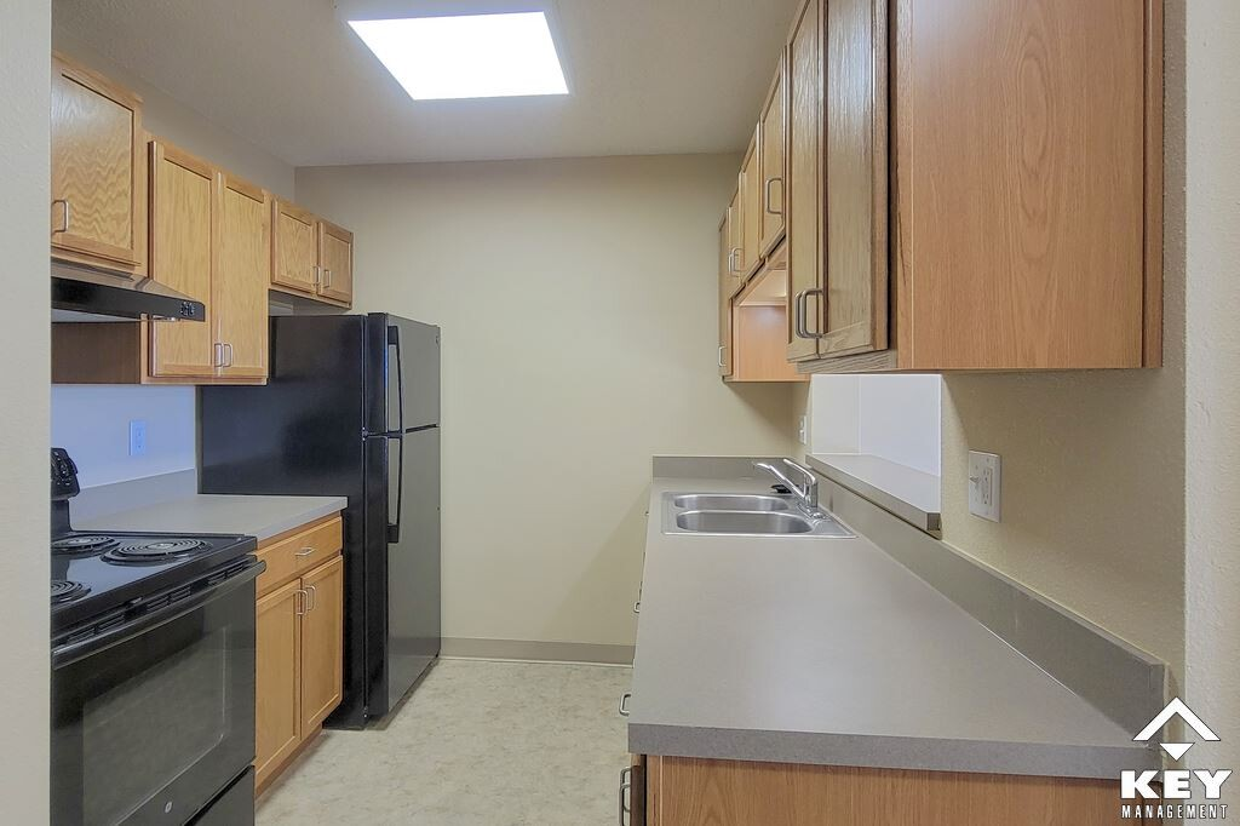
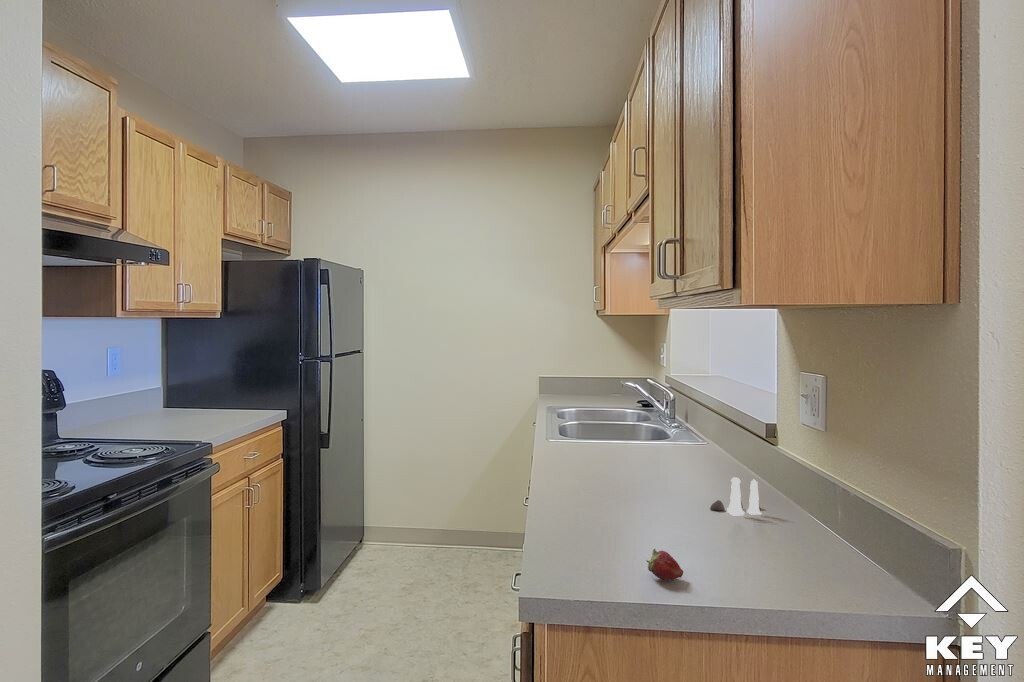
+ fruit (665, 563)
+ salt and pepper shaker set (738, 493)
